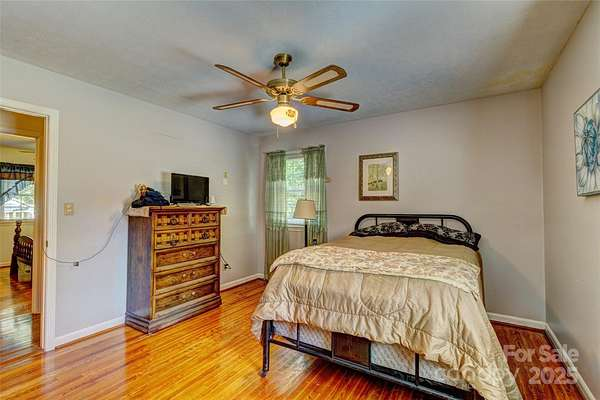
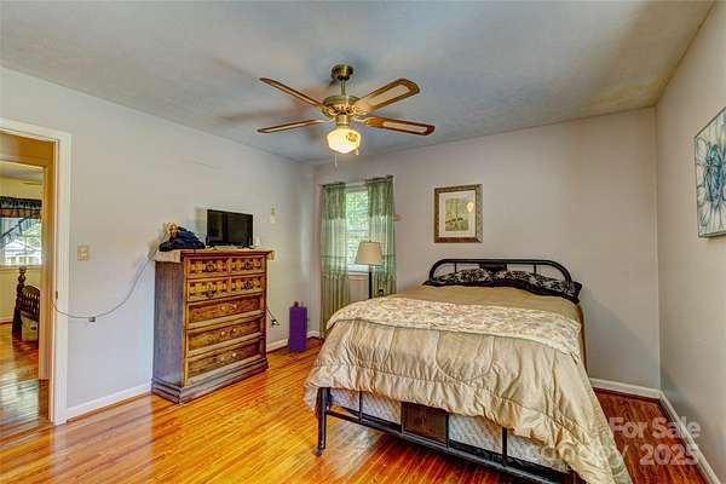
+ air purifier (292, 325)
